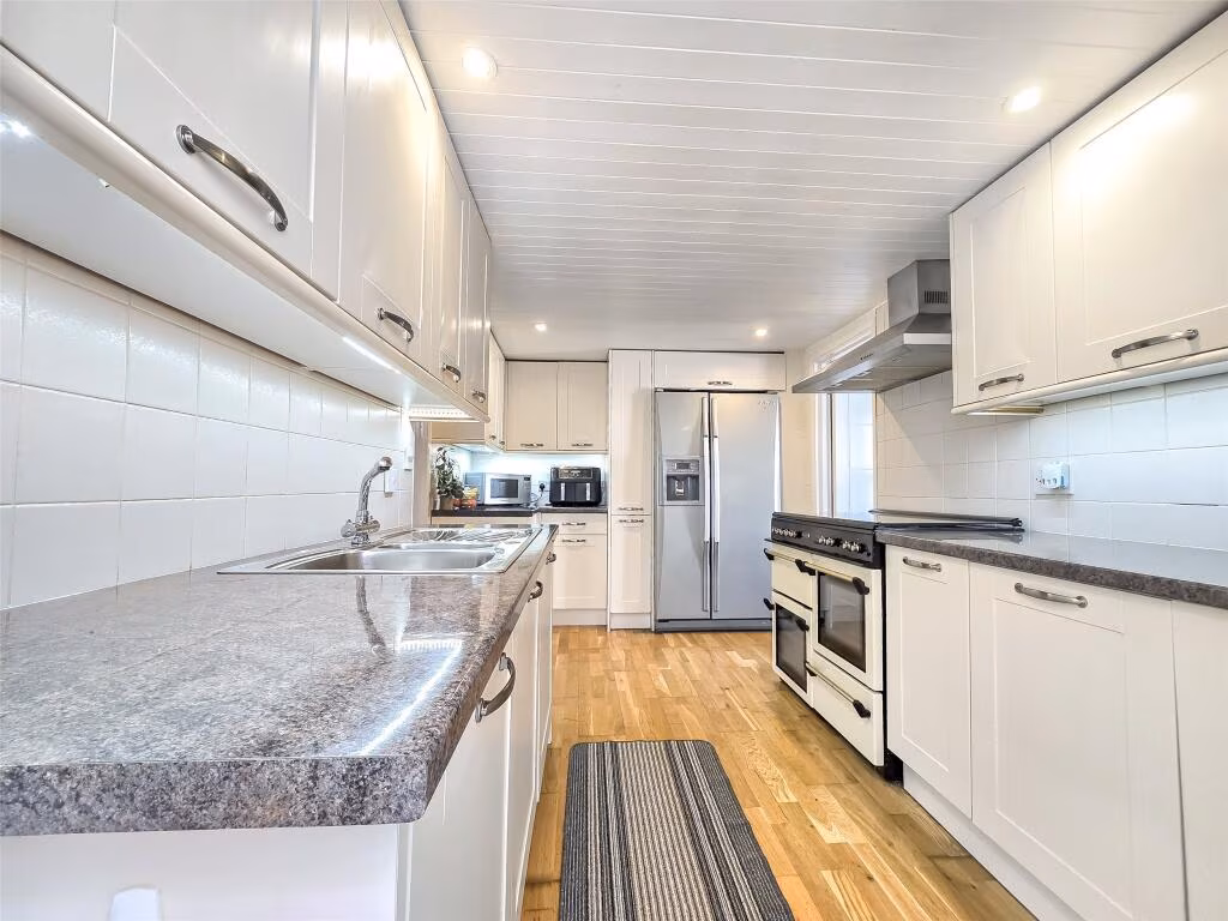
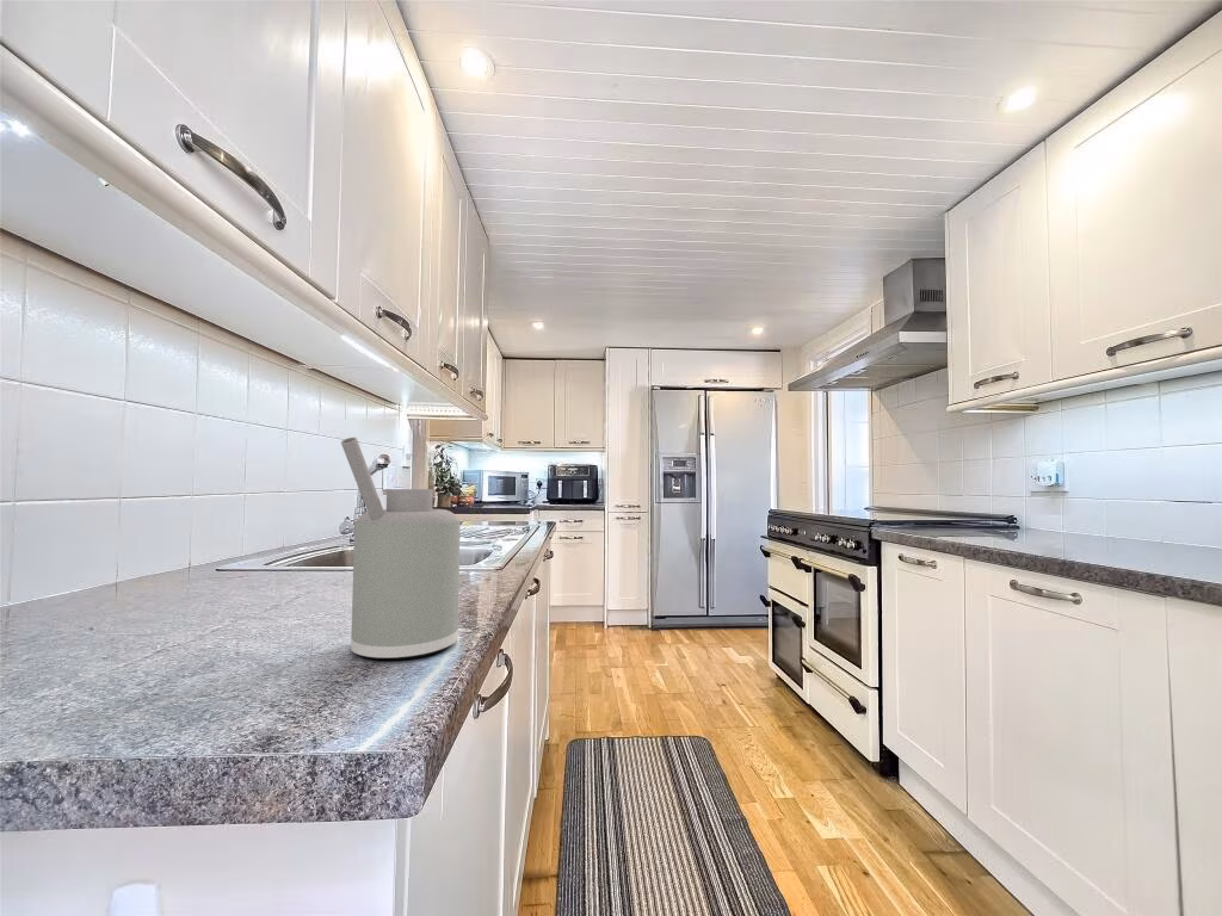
+ soap dispenser (396, 544)
